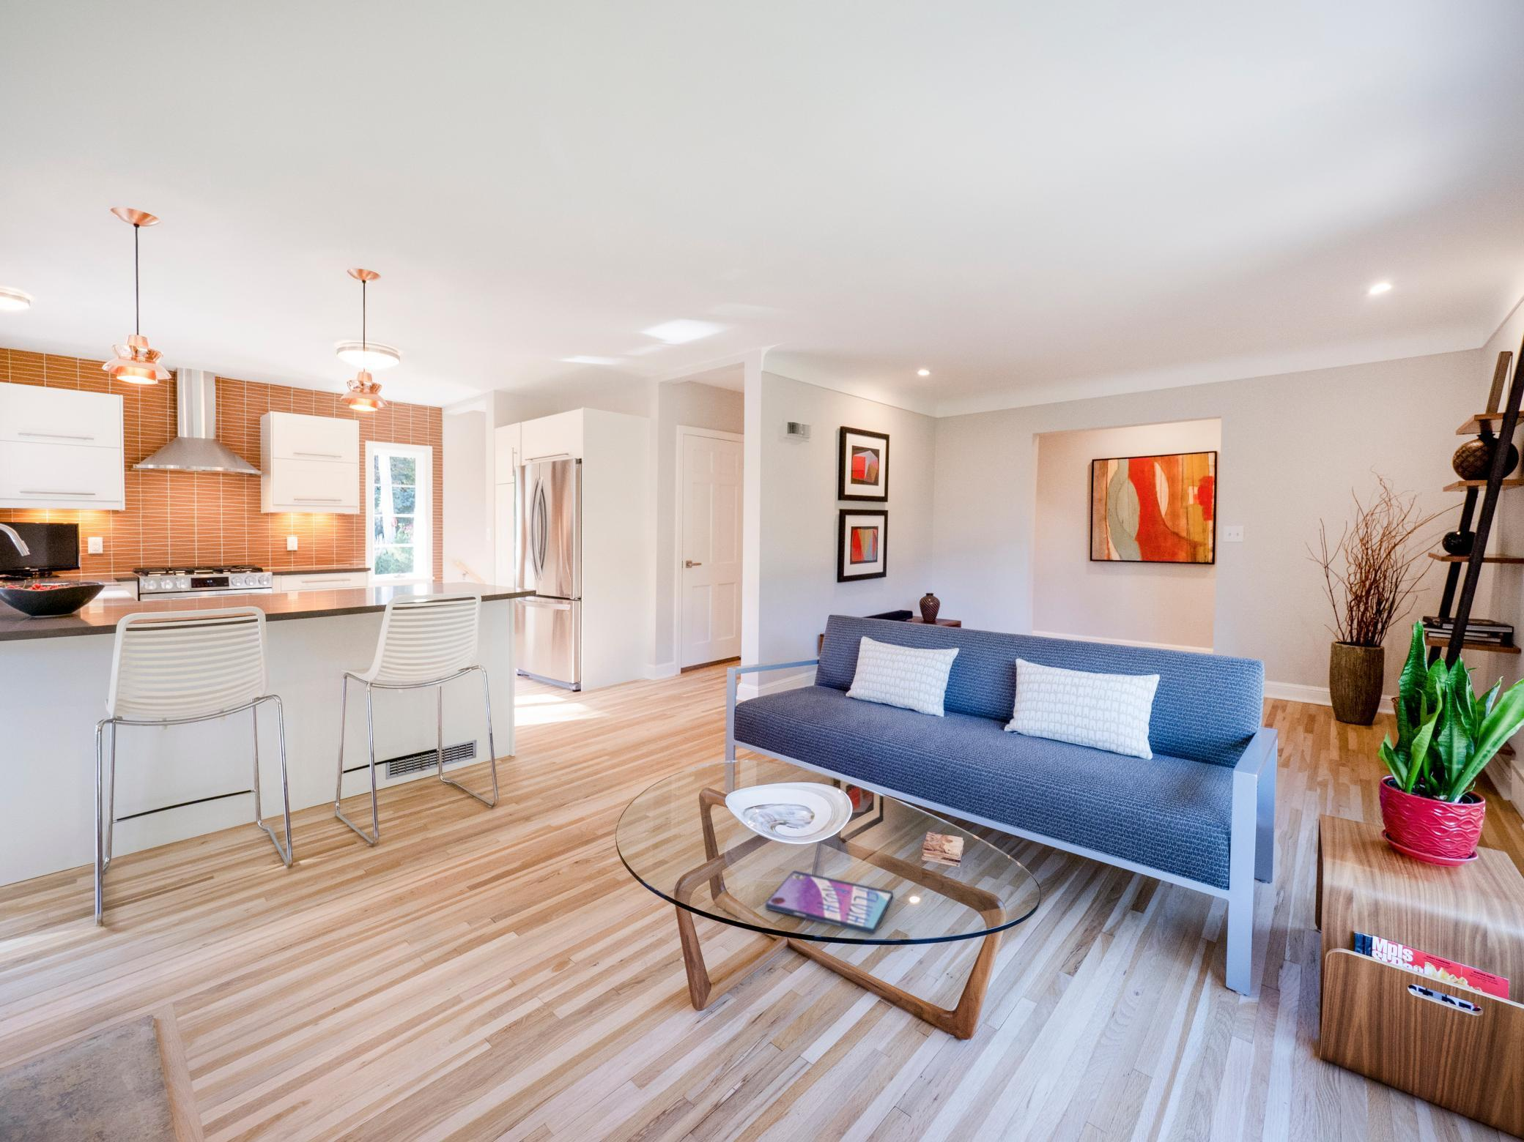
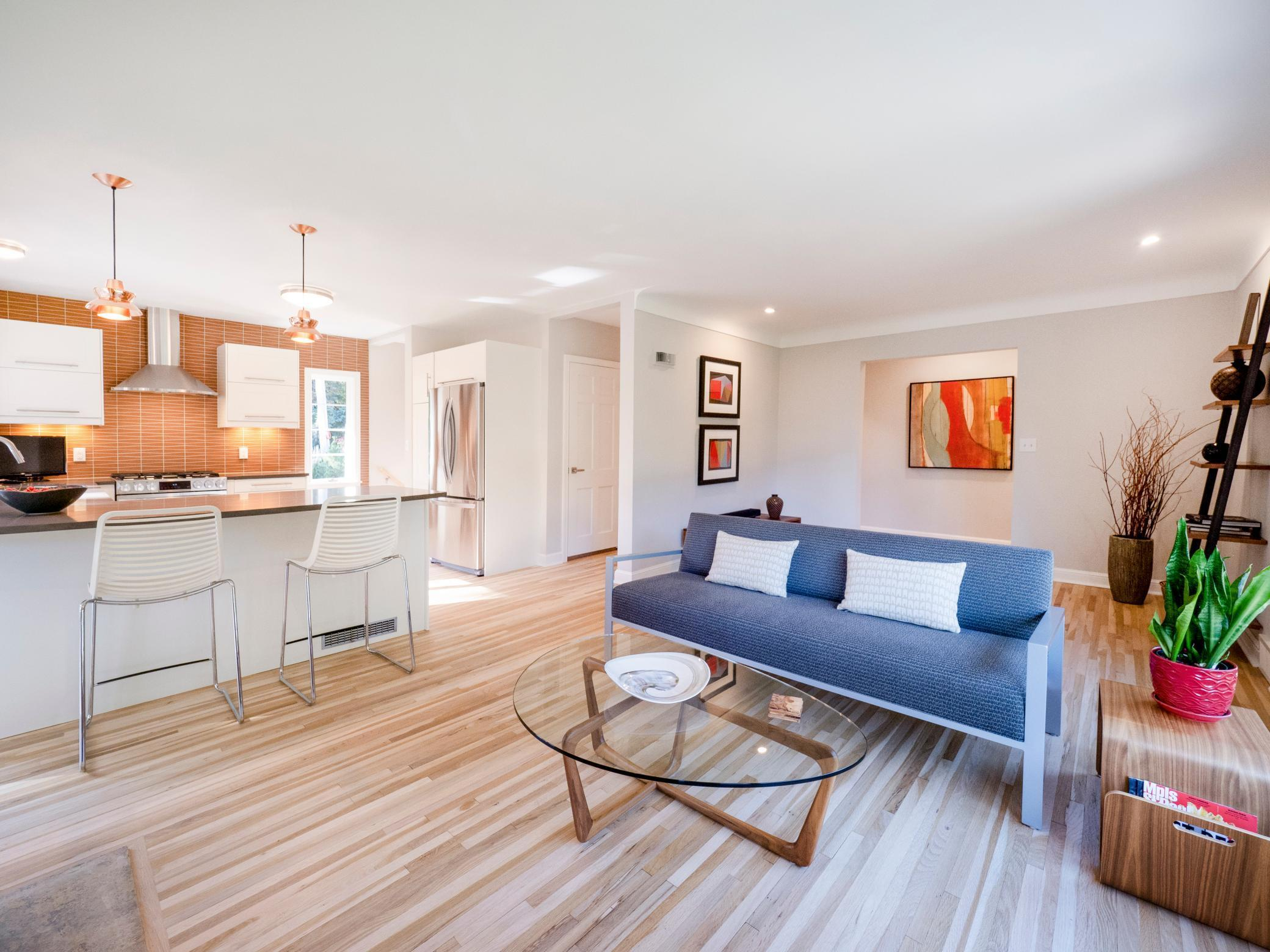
- video game case (830, 900)
